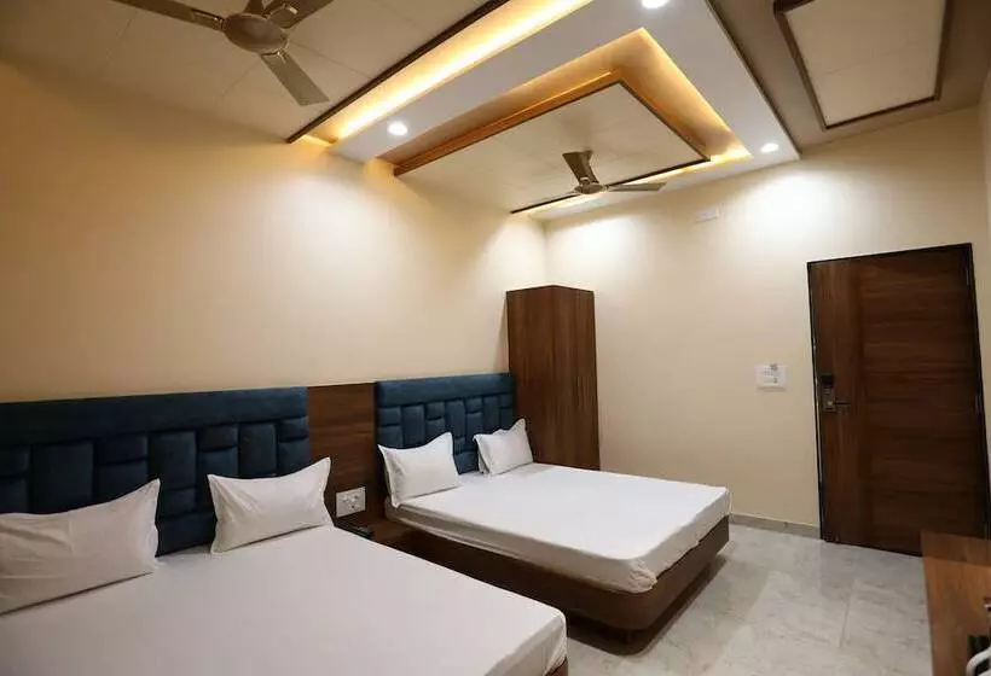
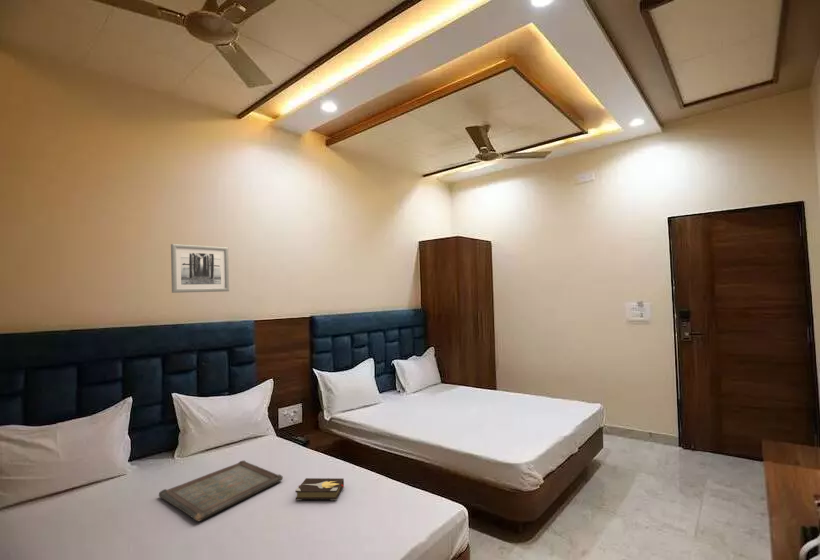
+ hardback book (320, 487)
+ wall art (201, 268)
+ serving tray (223, 486)
